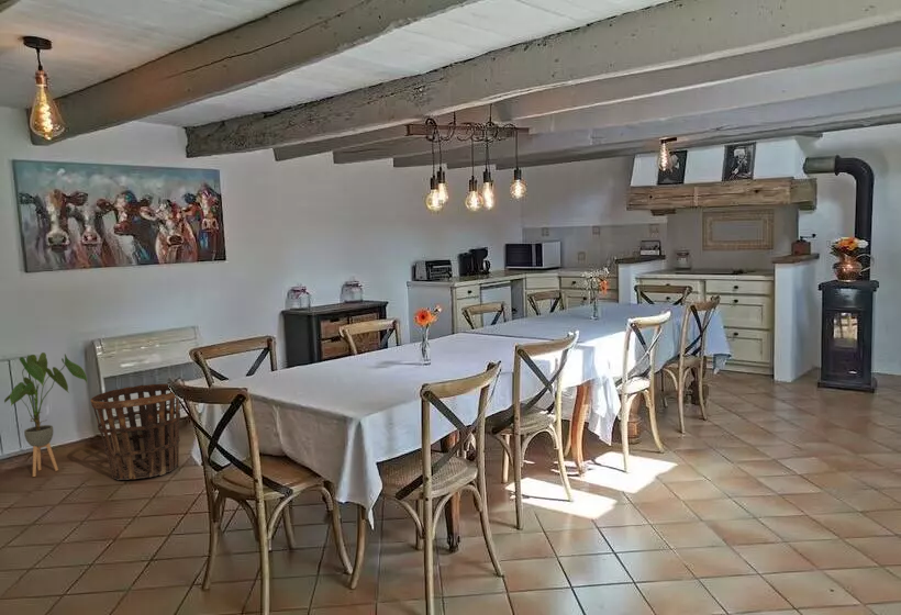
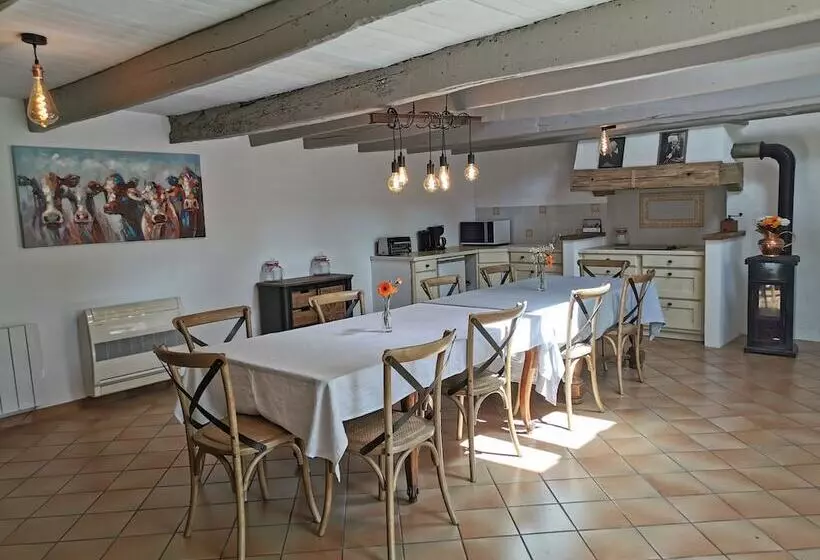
- house plant (41, 412)
- basket (141, 429)
